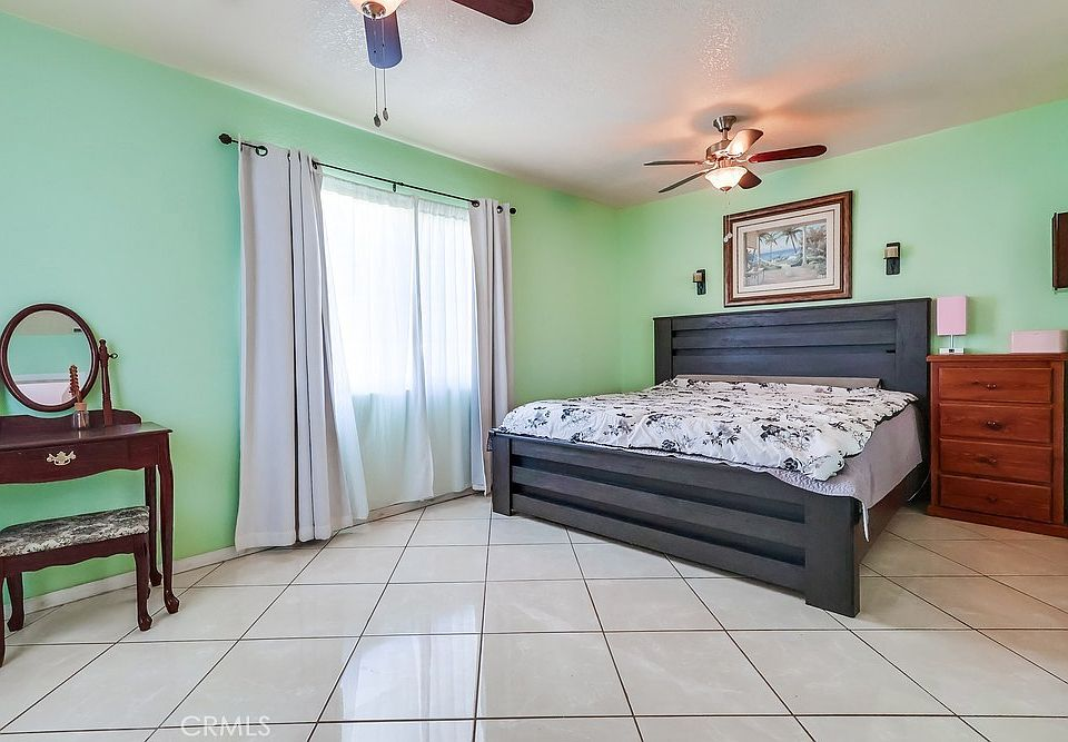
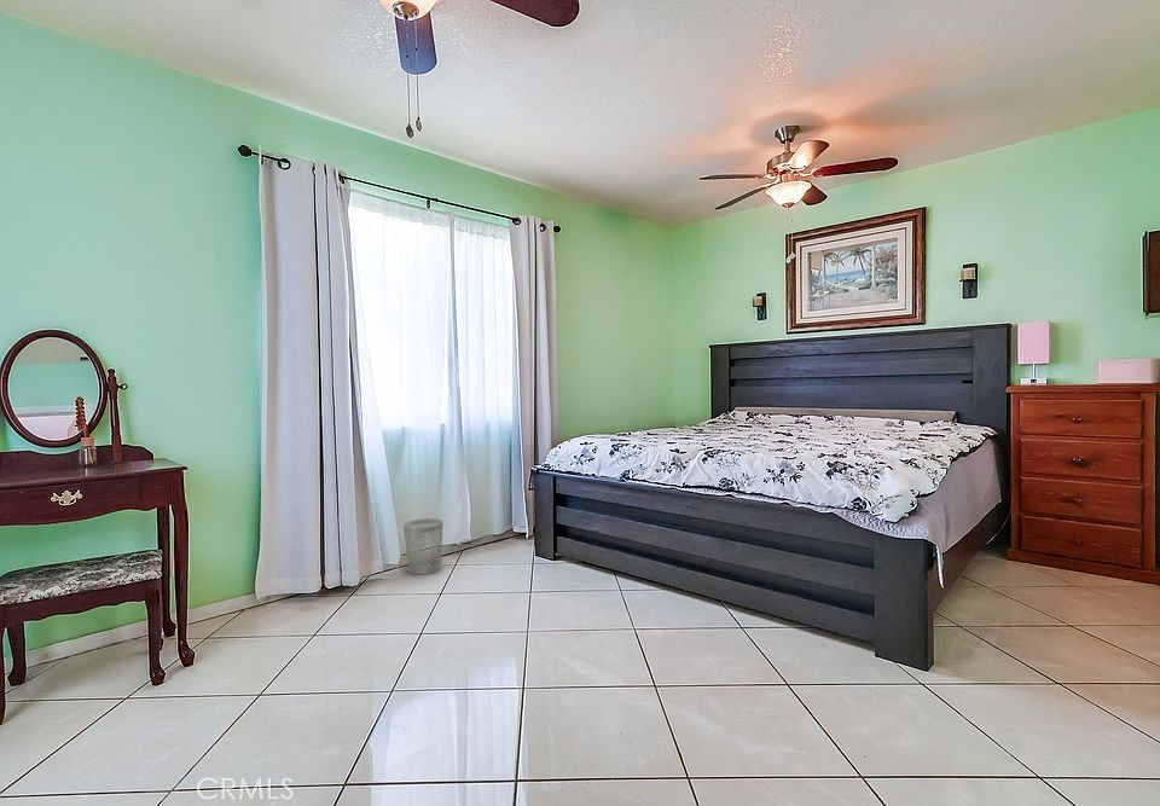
+ wastebasket (423, 546)
